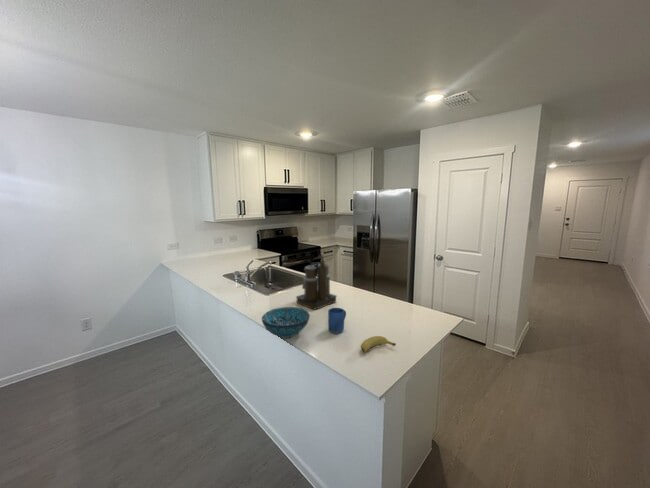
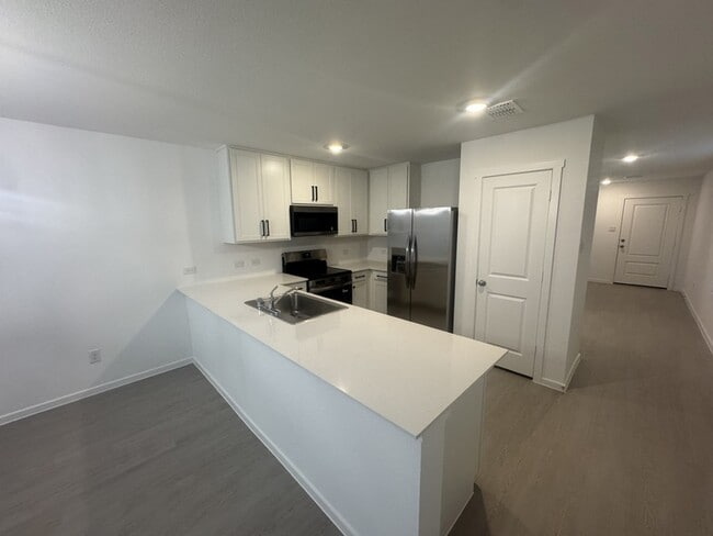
- mug (338, 319)
- decorative bowl (286, 324)
- coffee maker (316, 277)
- banana (375, 344)
